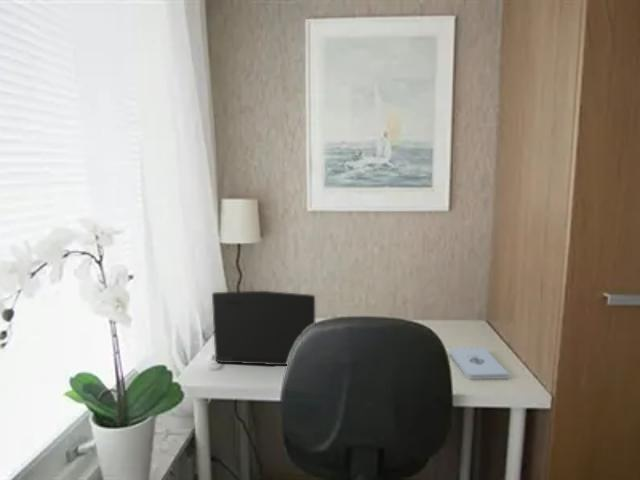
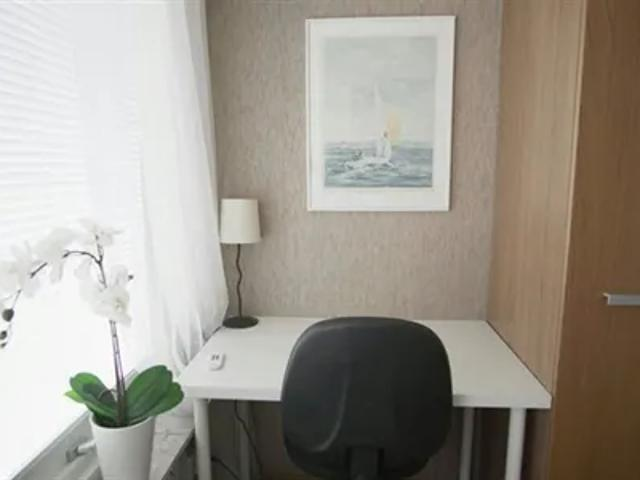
- notepad (476, 362)
- laptop (271, 317)
